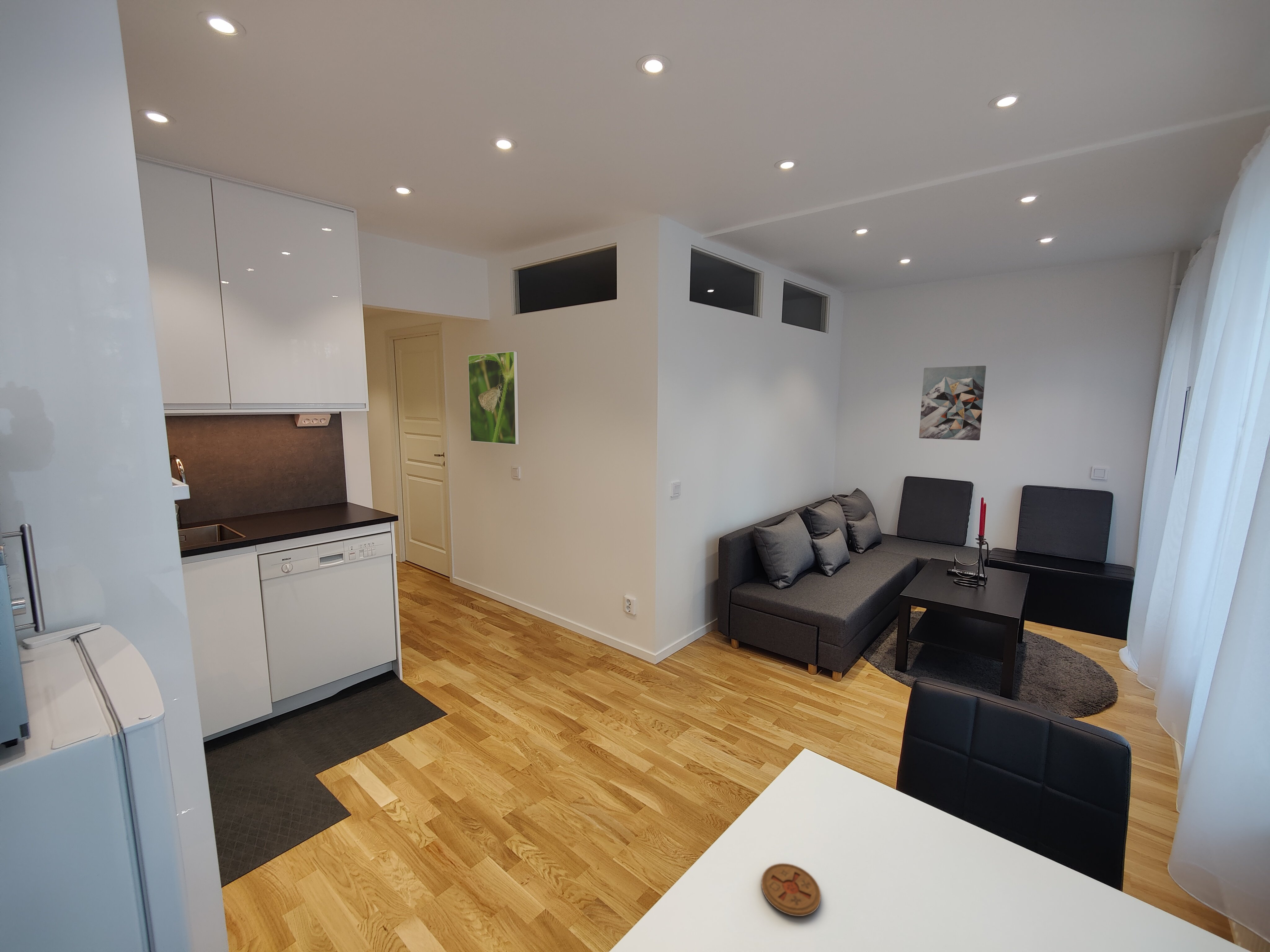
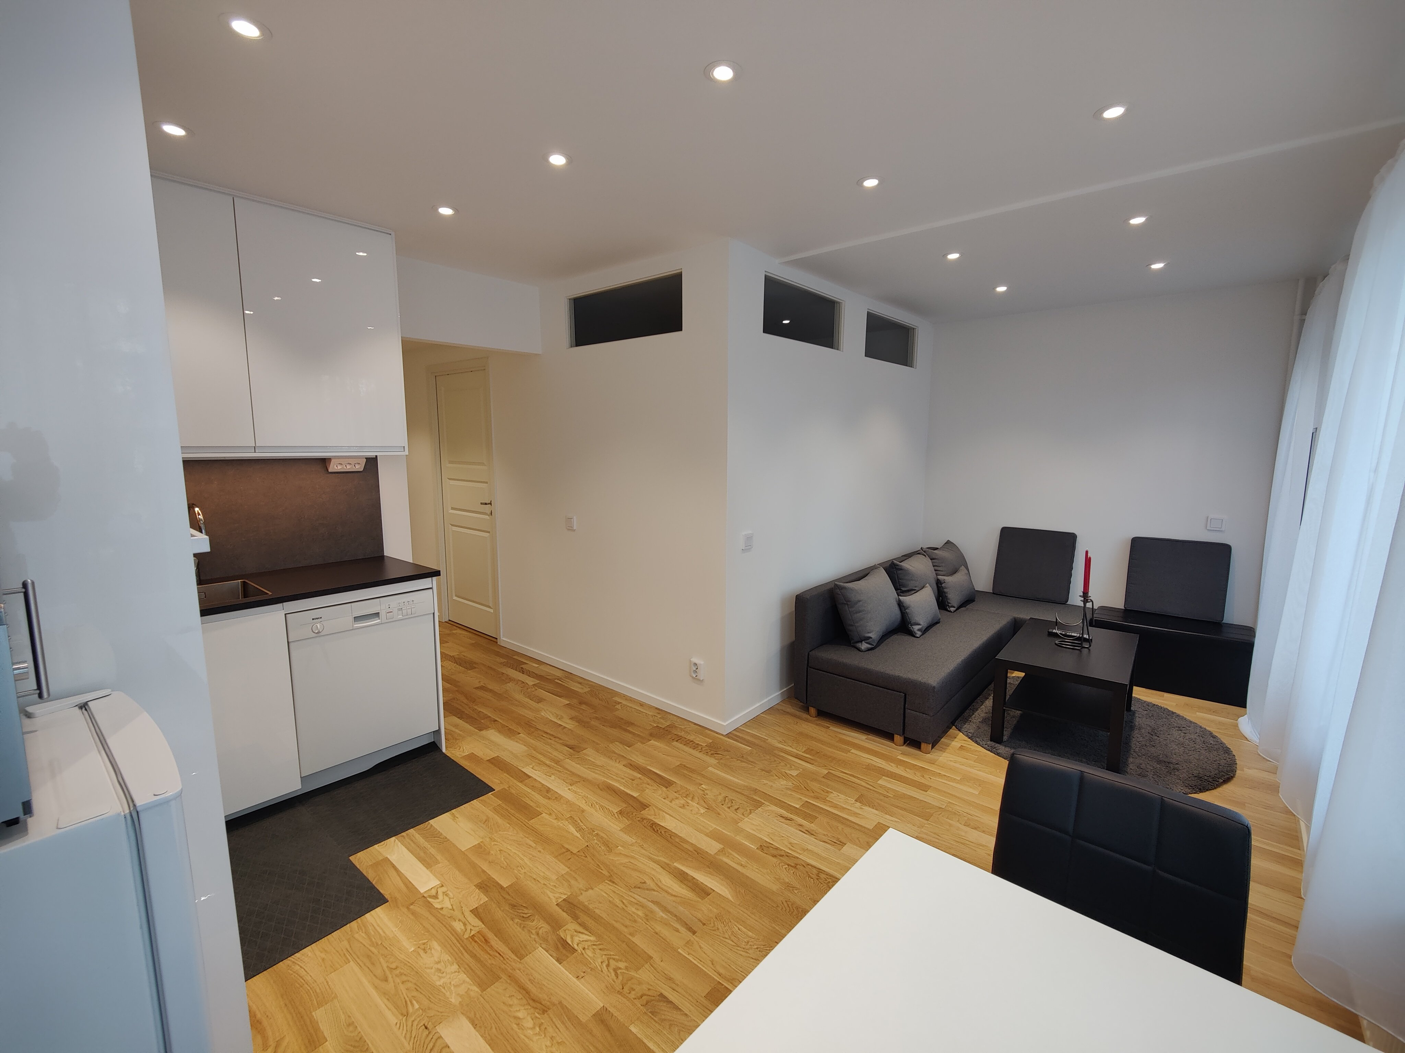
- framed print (493, 399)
- coaster (791, 888)
- wall art (951, 403)
